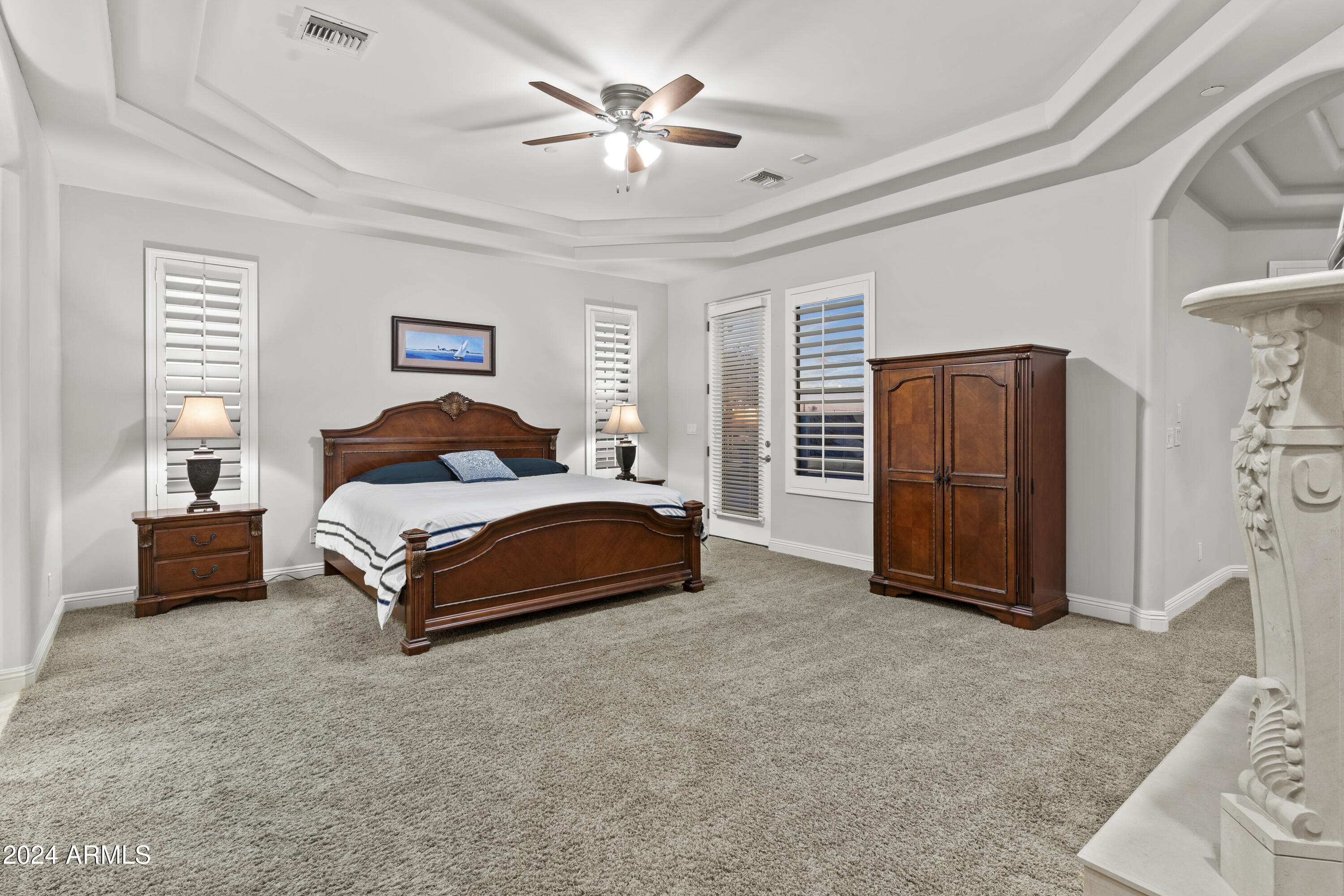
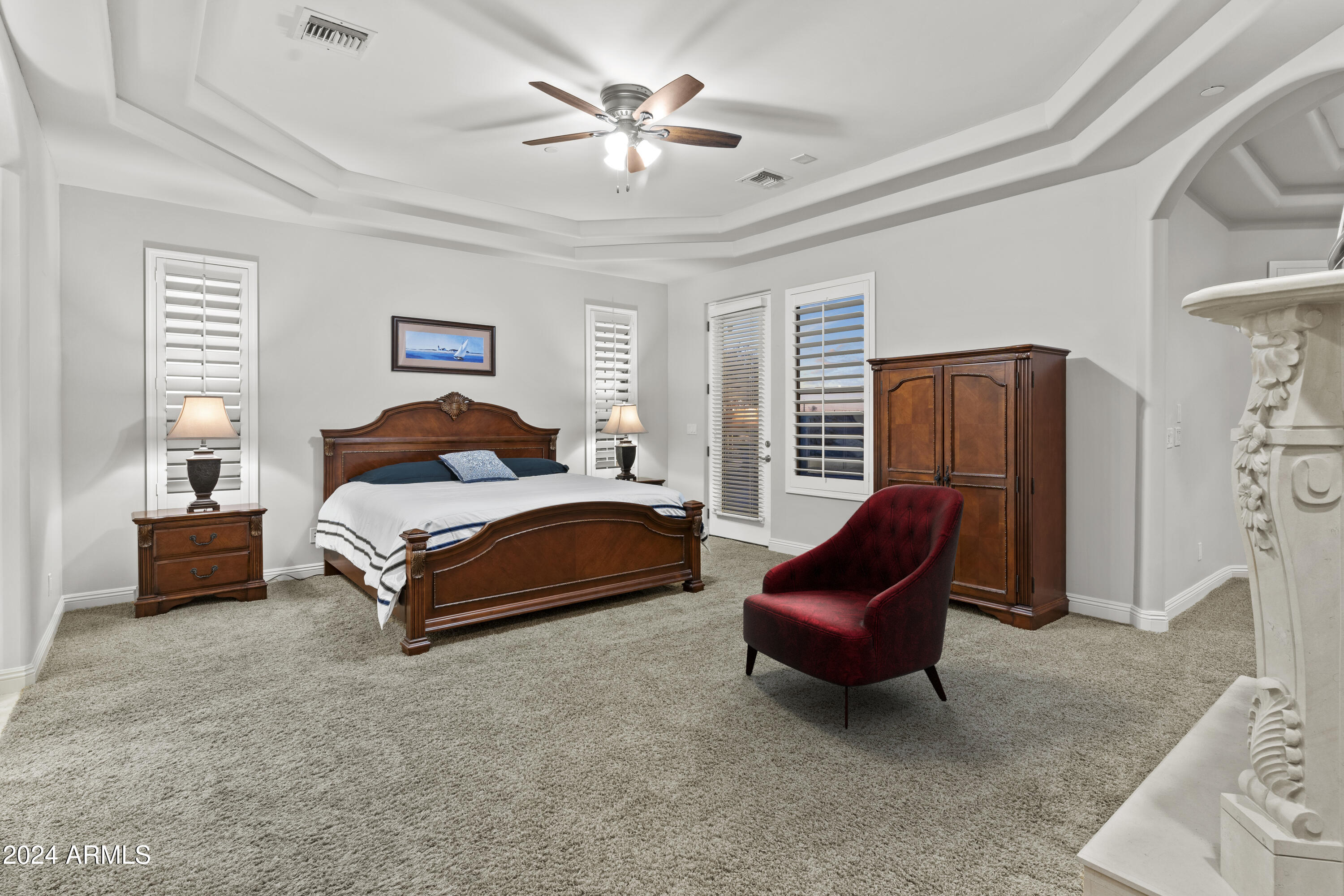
+ armchair (857, 586)
